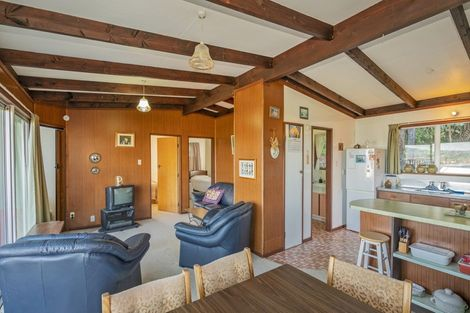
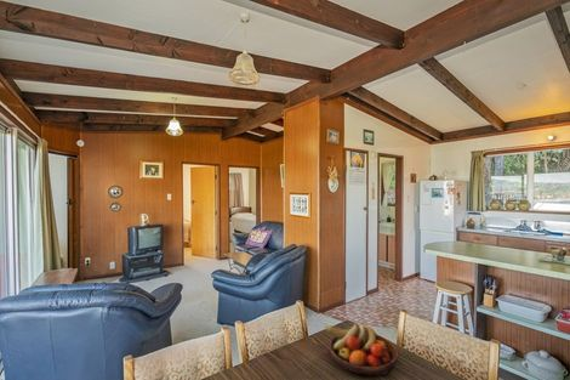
+ fruit bowl (361, 345)
